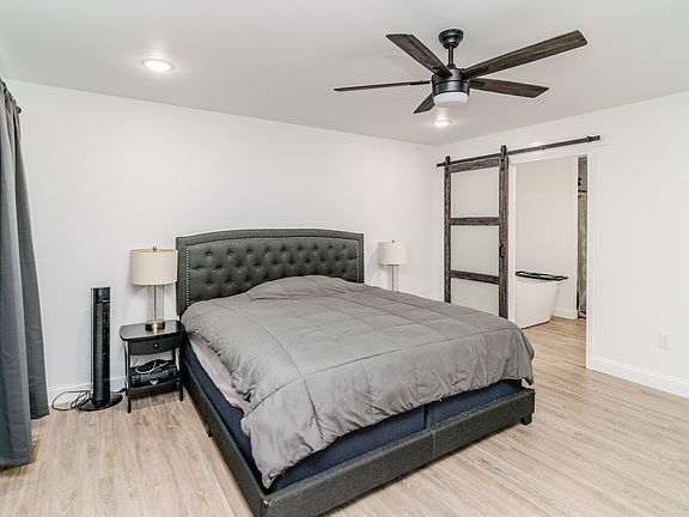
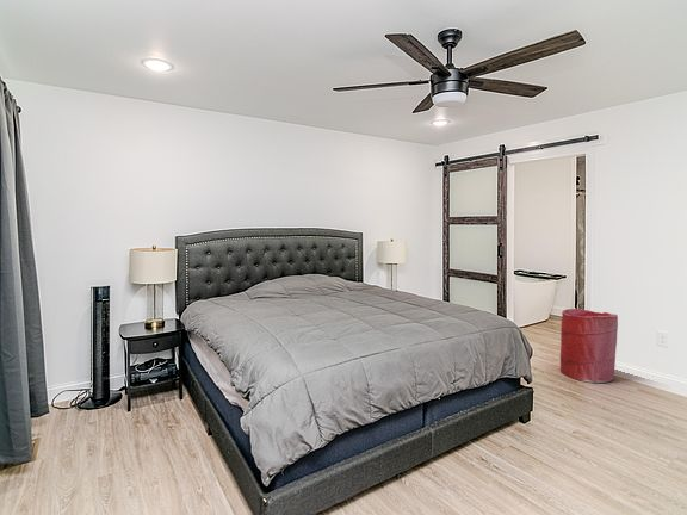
+ laundry hamper (588, 342)
